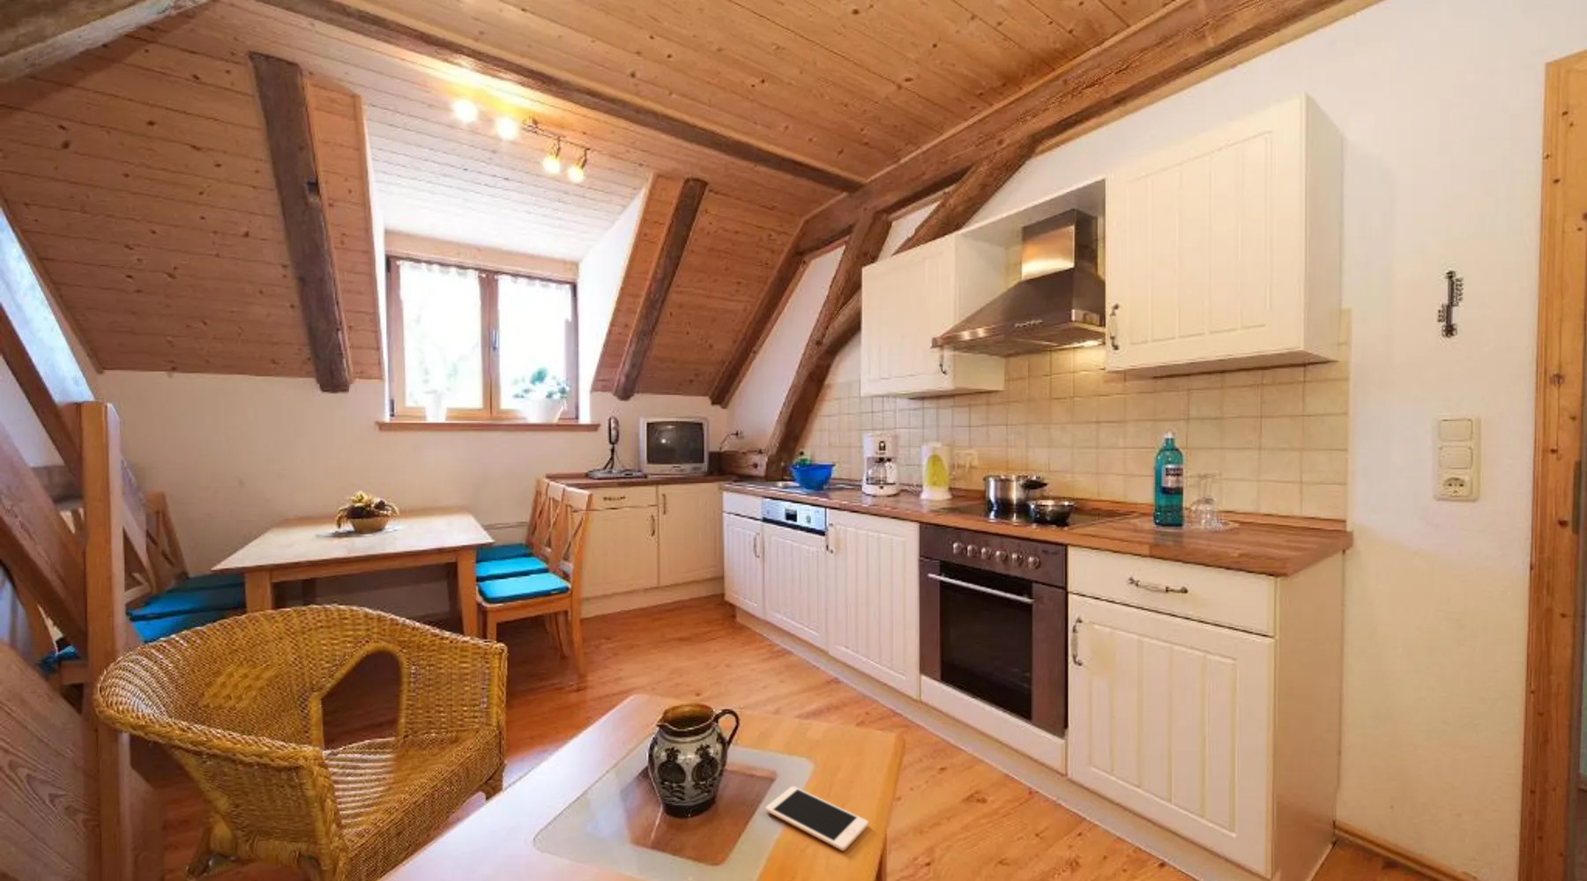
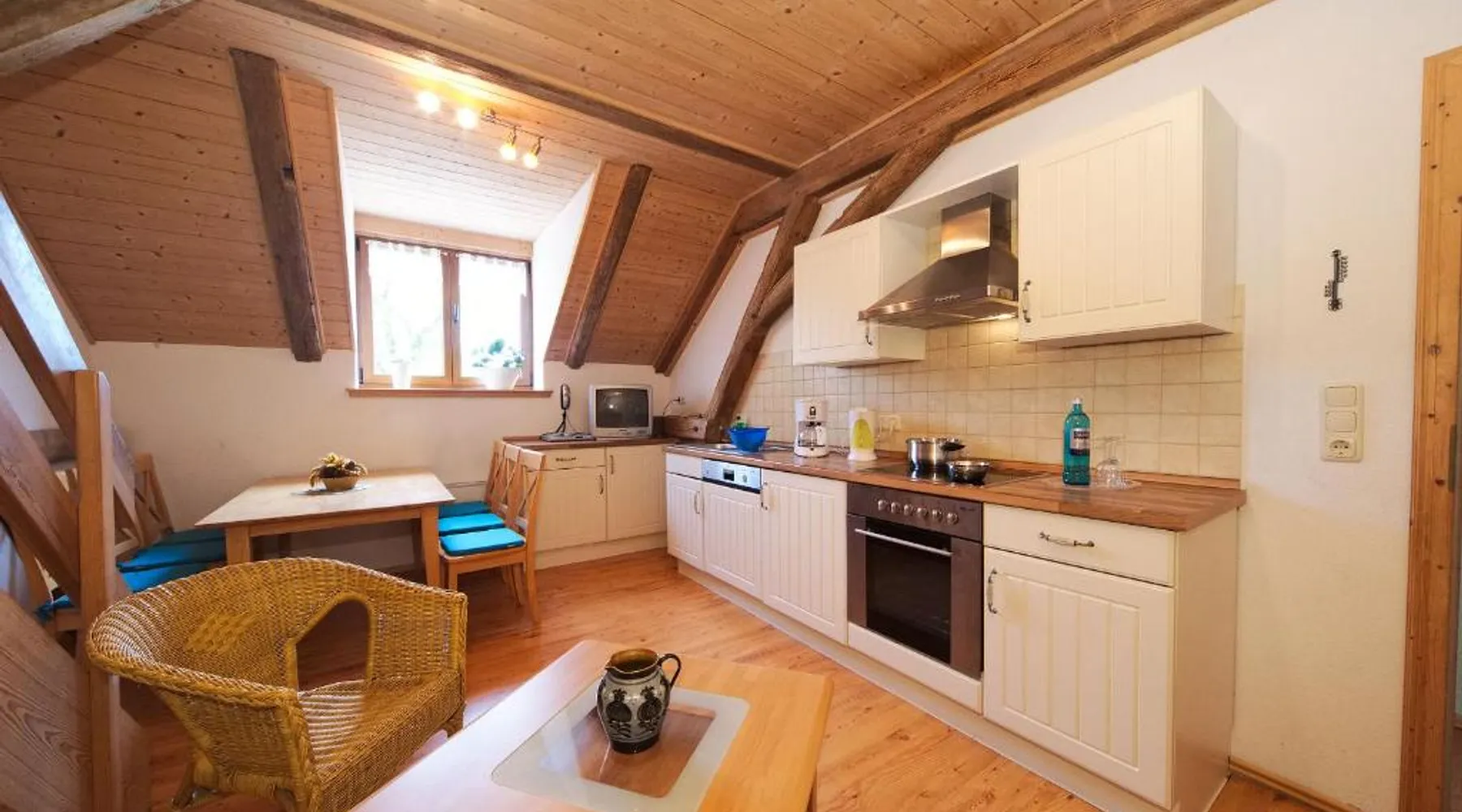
- cell phone (815, 816)
